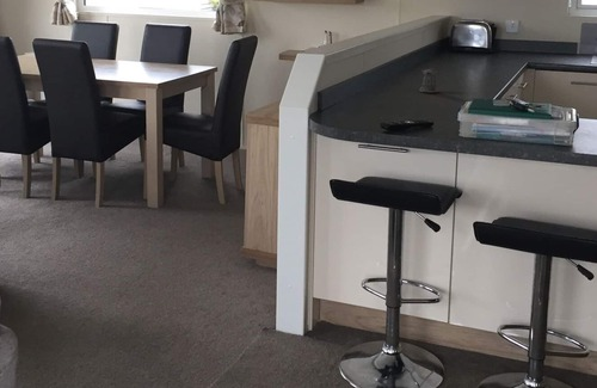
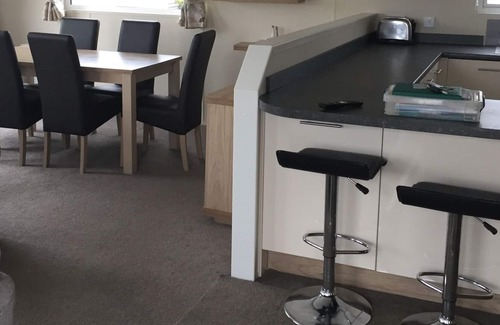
- pepper shaker (429, 79)
